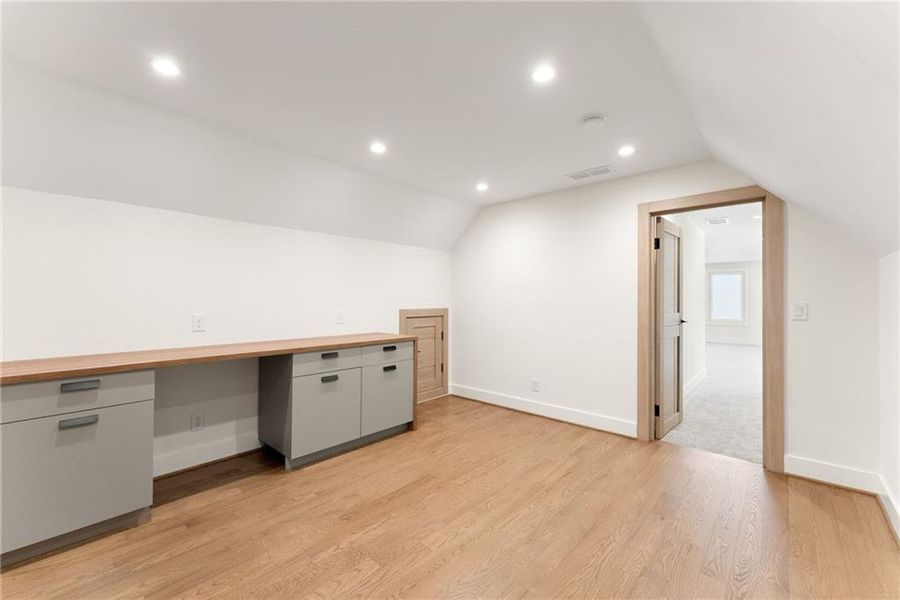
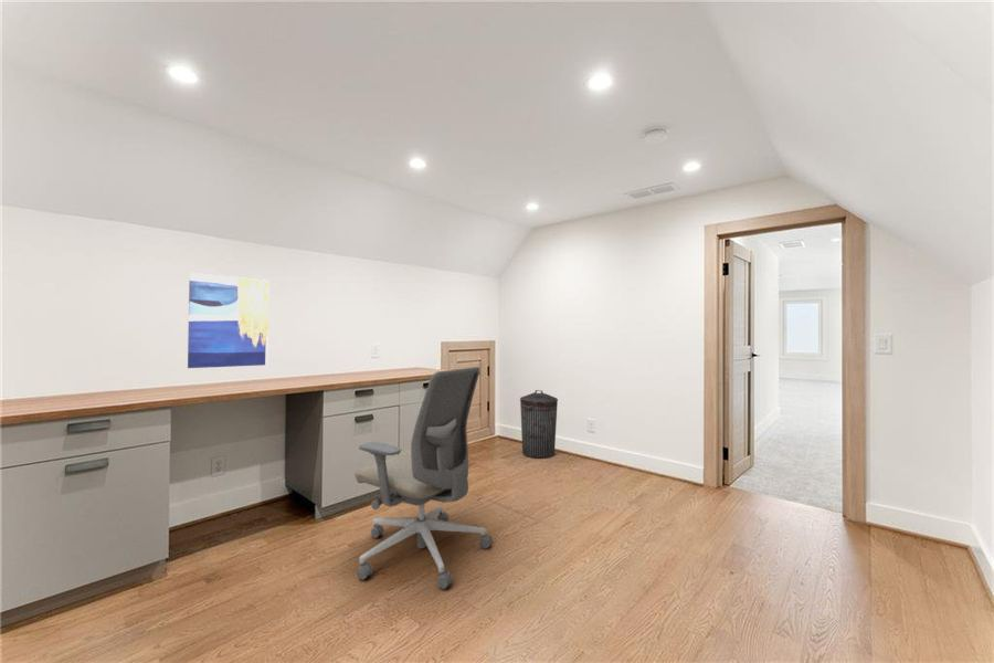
+ wall art (230, 322)
+ trash can (538, 421)
+ office chair (420, 457)
